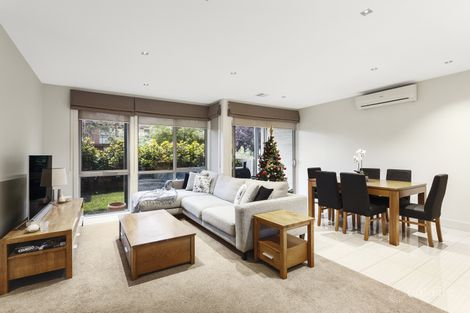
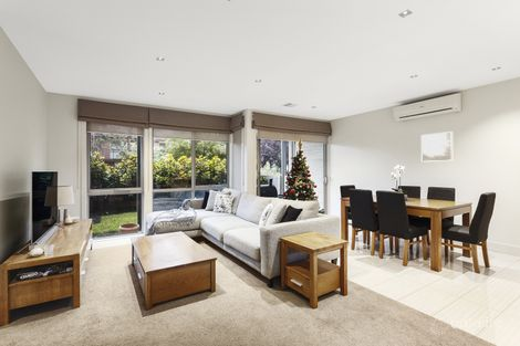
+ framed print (436, 147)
